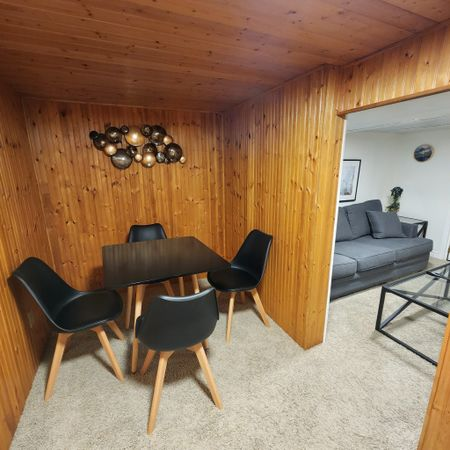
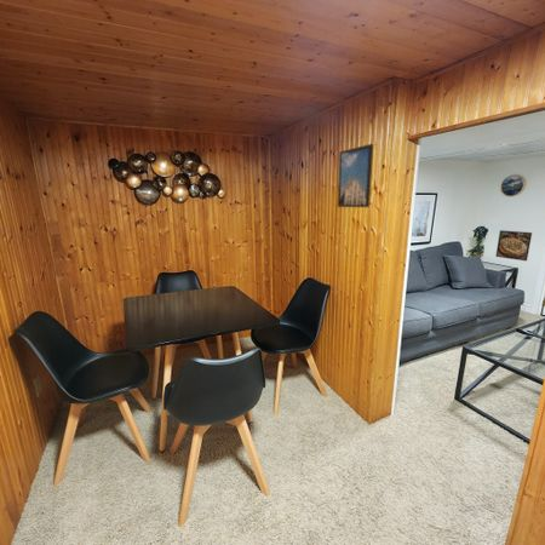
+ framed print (354, 178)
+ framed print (512, 245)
